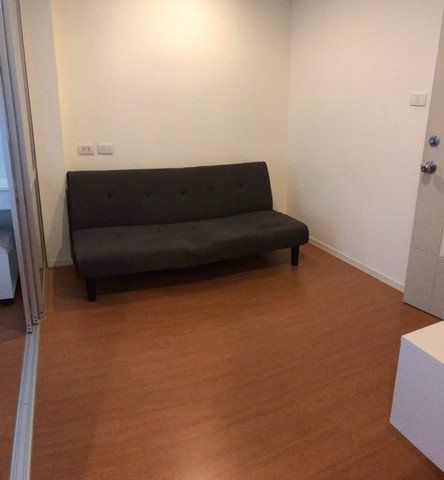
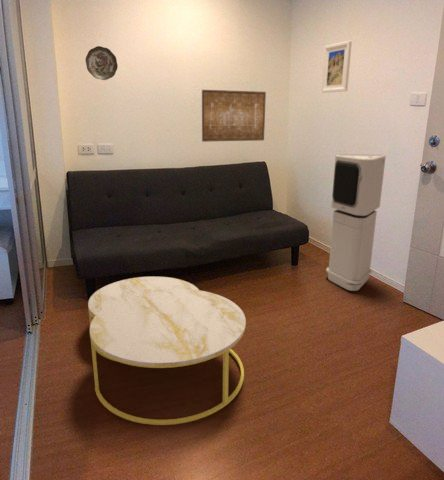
+ coffee table (159, 328)
+ air purifier (359, 221)
+ decorative plate (101, 63)
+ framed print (335, 68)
+ wall art (234, 116)
